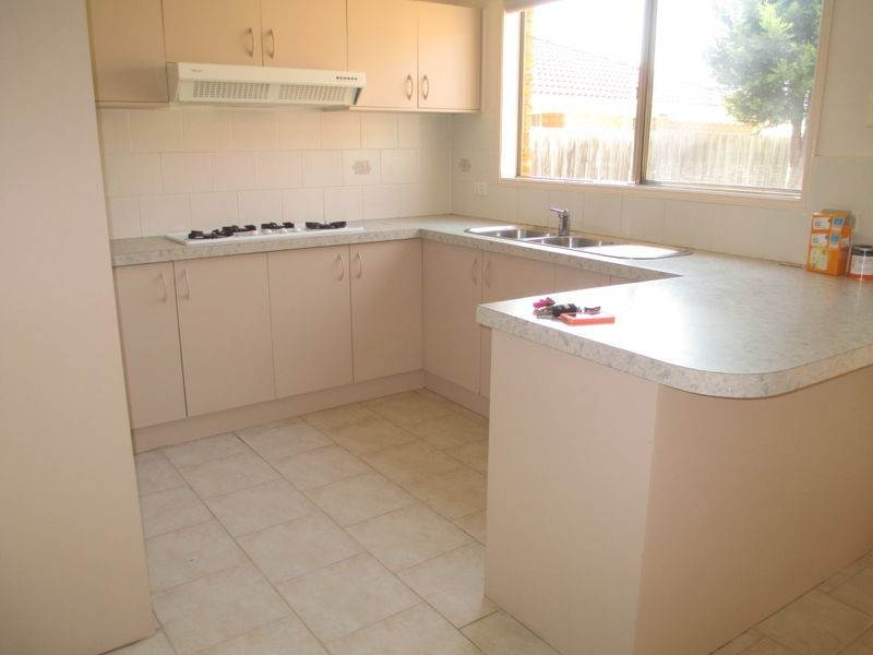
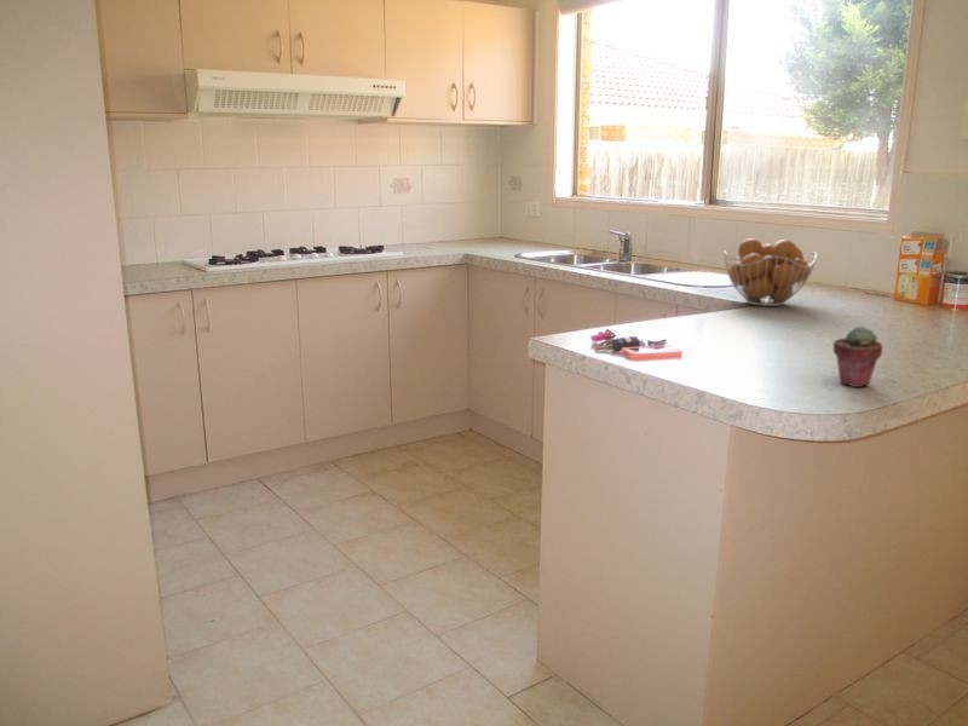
+ fruit basket (767, 271)
+ potted succulent (857, 355)
